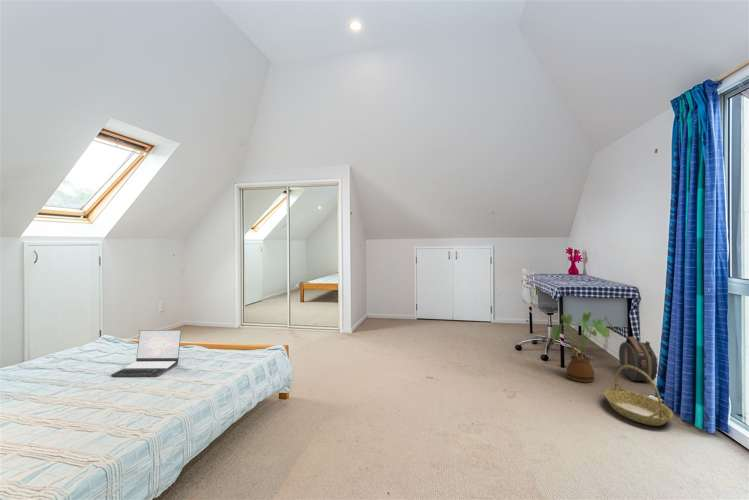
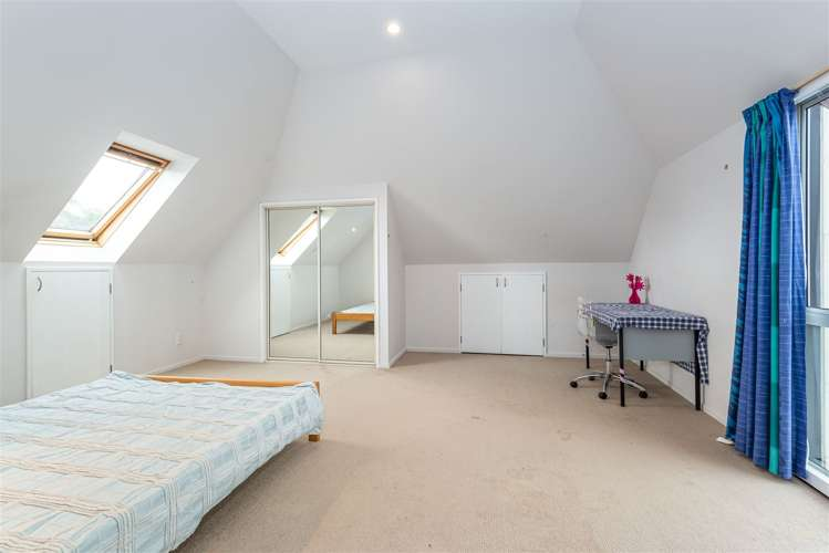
- house plant (578, 346)
- hat box (637, 357)
- laptop (148, 351)
- basket (635, 392)
